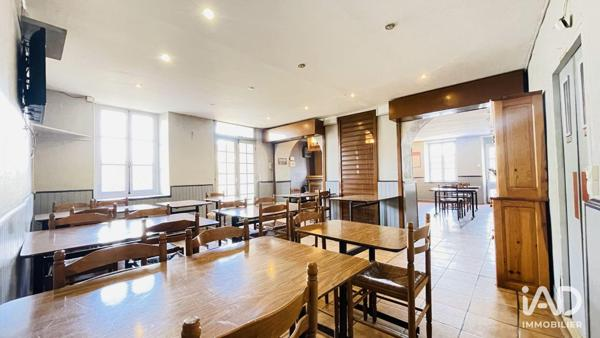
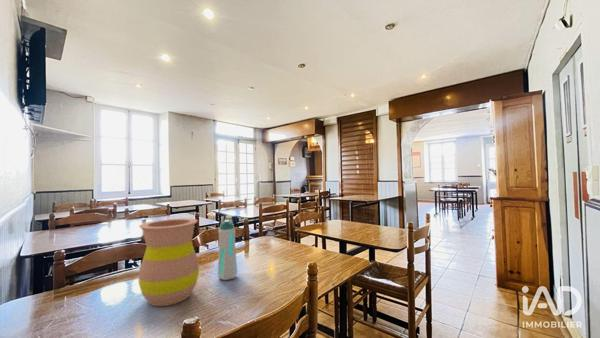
+ water bottle (227, 247)
+ vase (170, 259)
